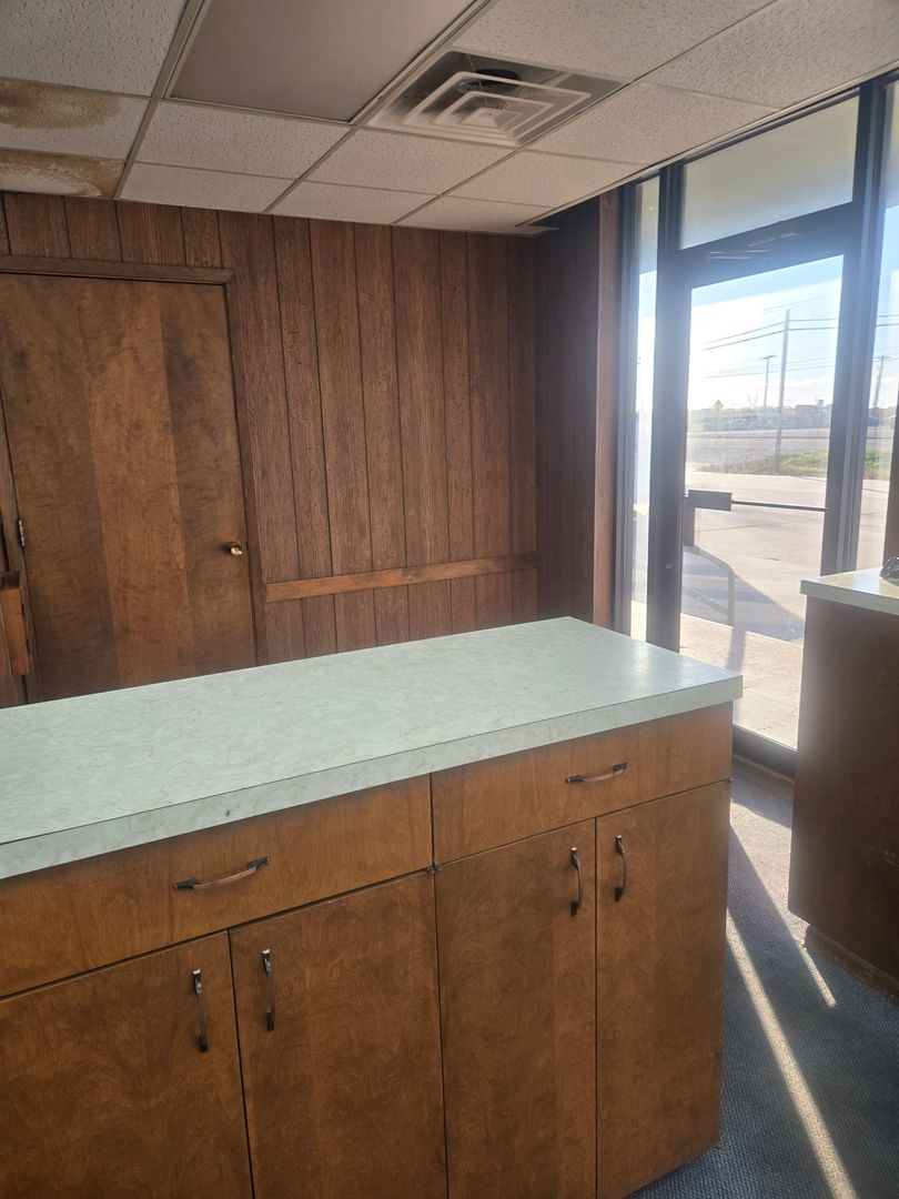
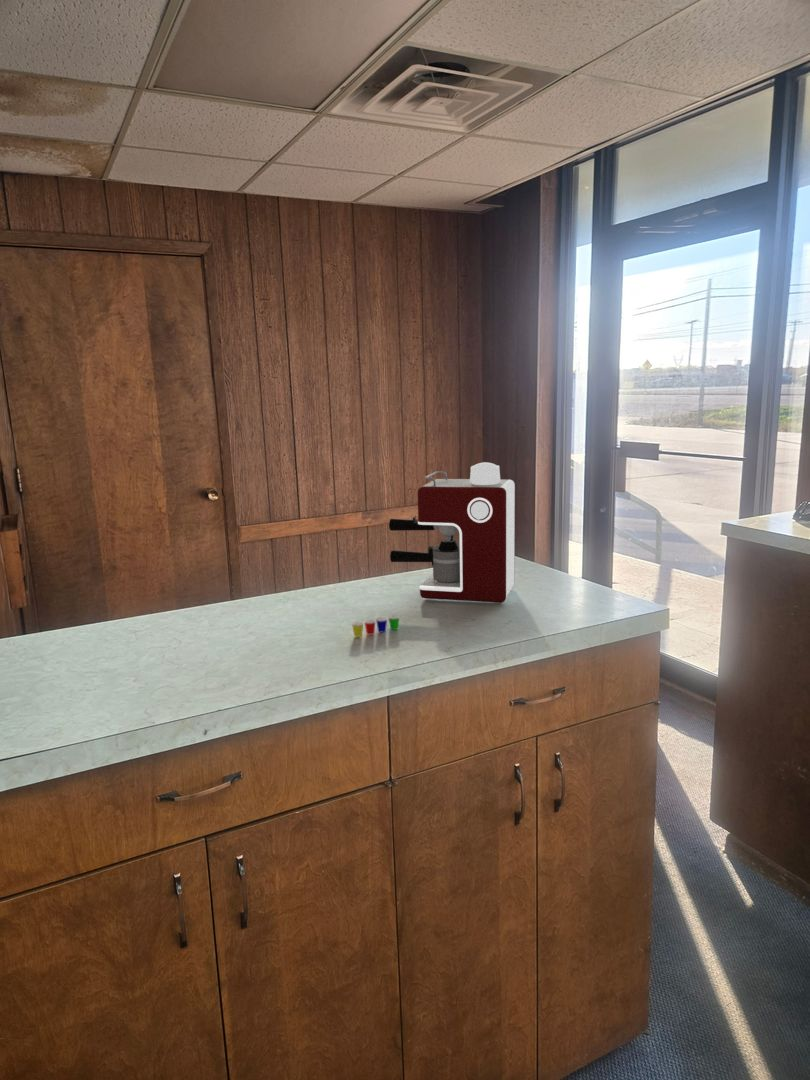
+ coffee maker (448, 528)
+ cup (377, 626)
